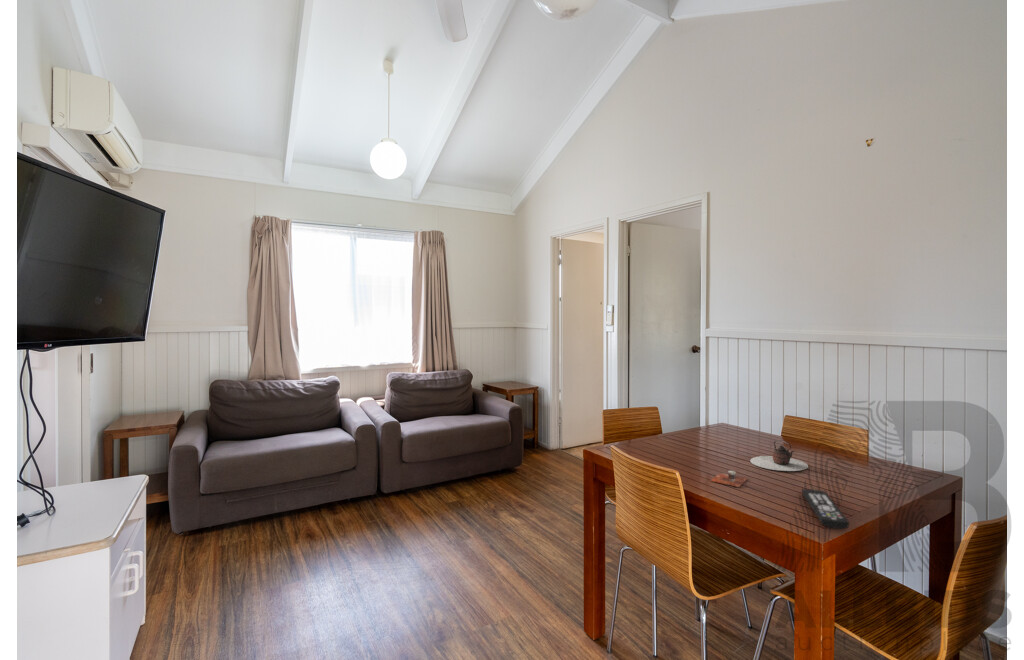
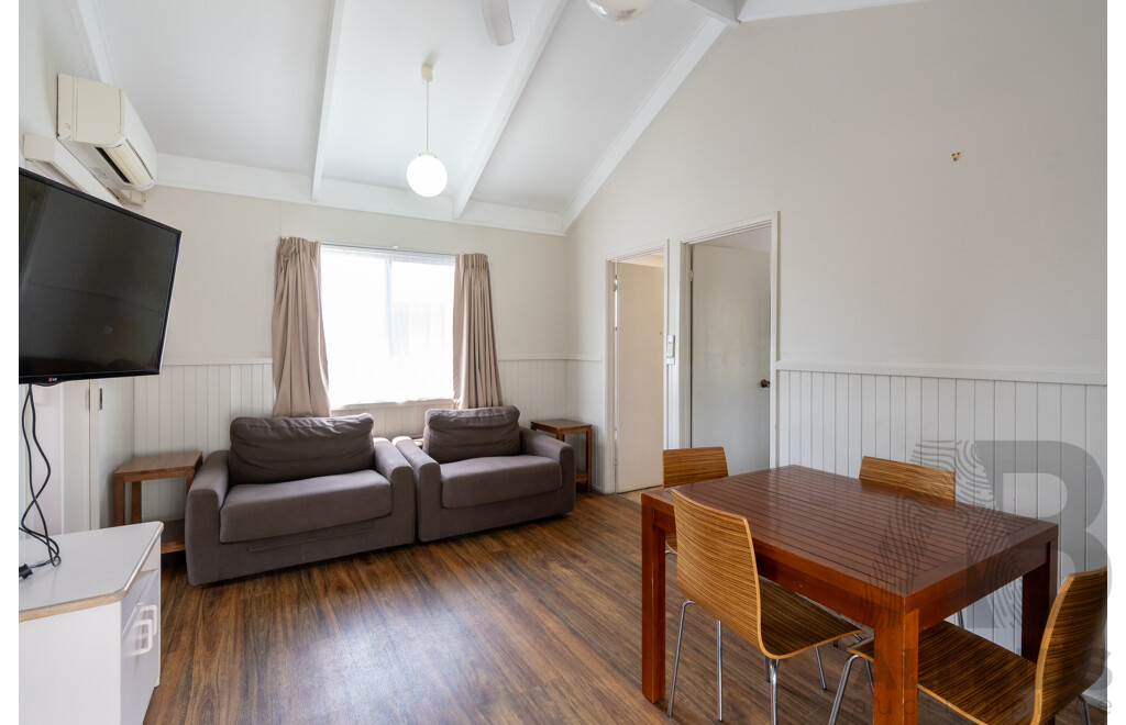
- teapot (778, 451)
- cup (729, 475)
- remote control (823, 507)
